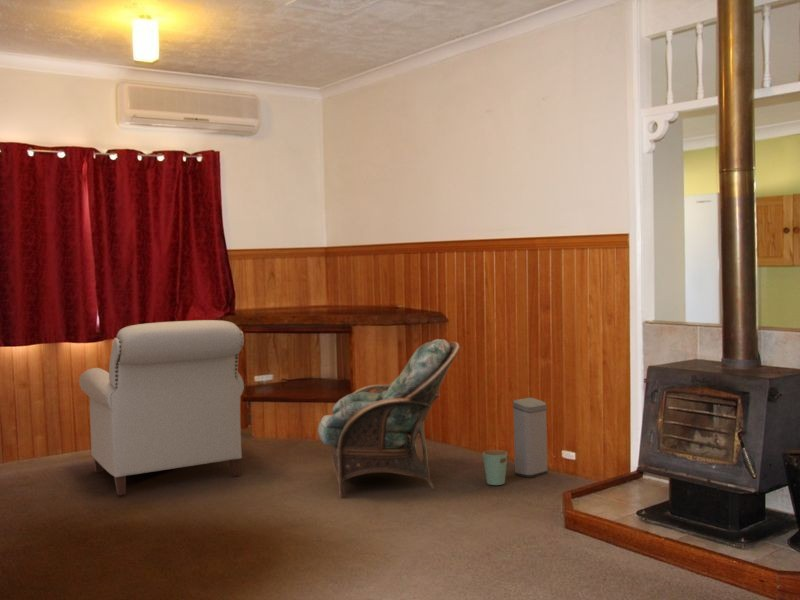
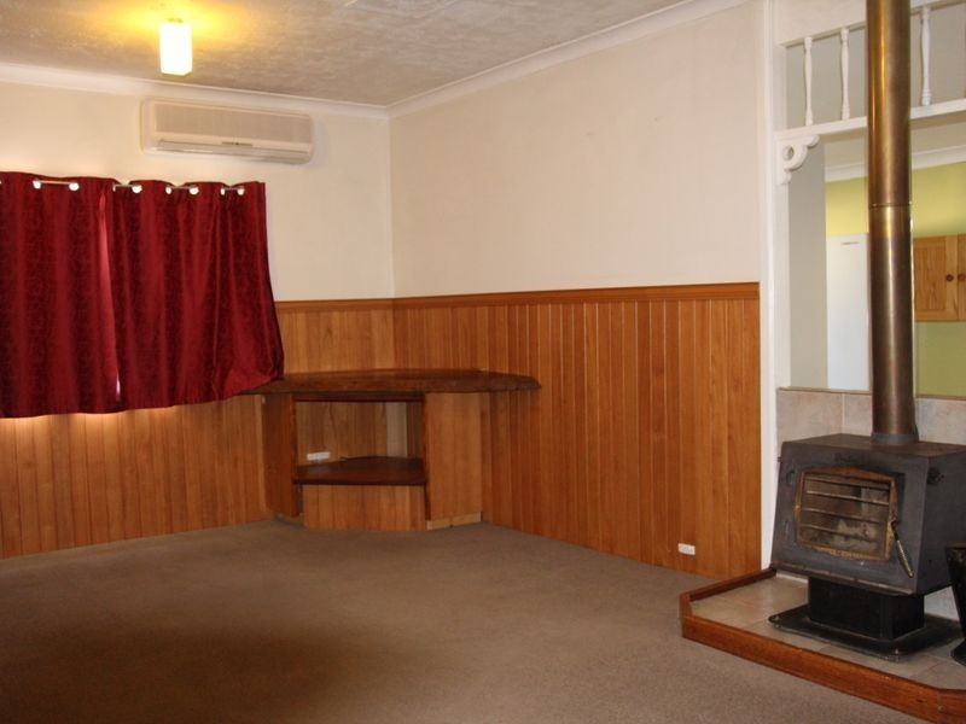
- armchair (388, 410)
- trash can (514, 440)
- chair (166, 397)
